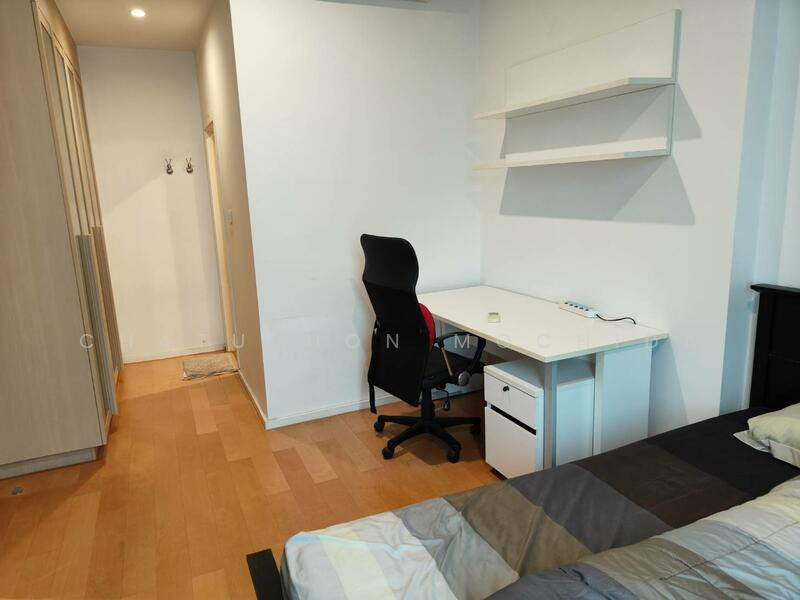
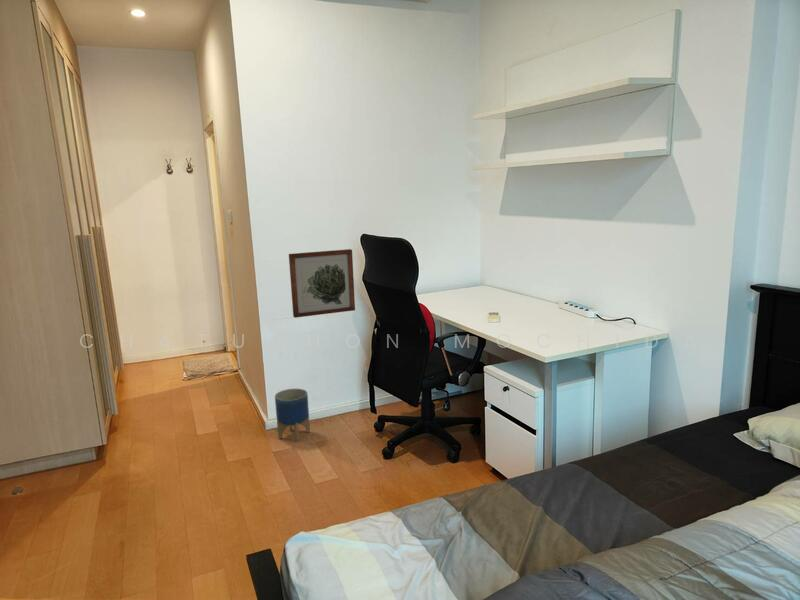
+ planter (292, 414)
+ wall art (322, 282)
